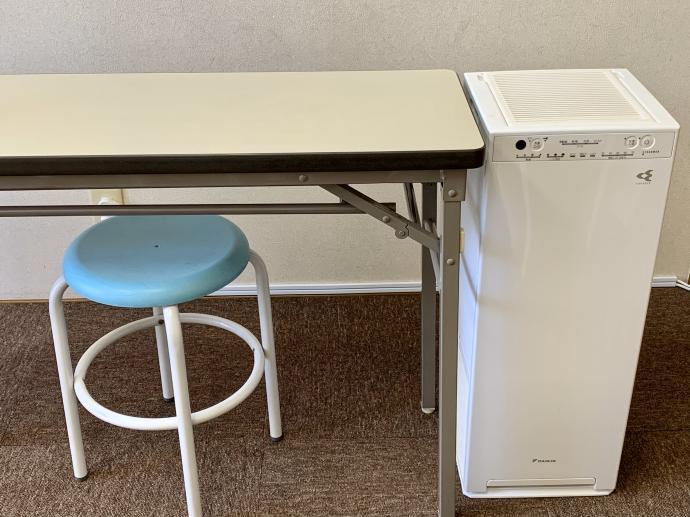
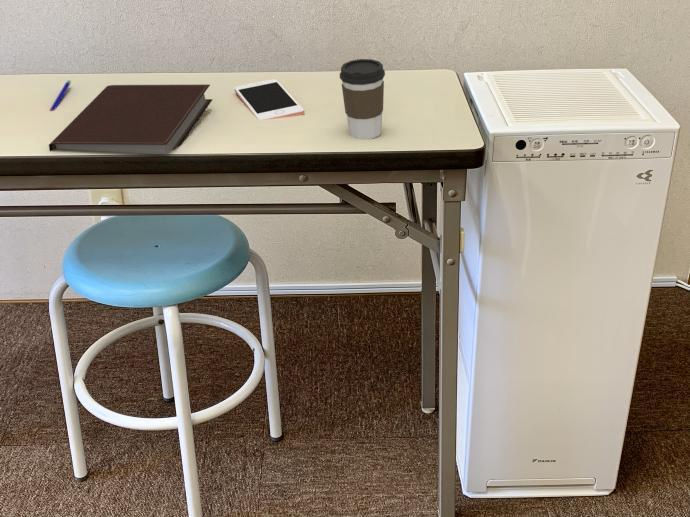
+ cell phone (268, 100)
+ pen (60, 95)
+ coffee cup (363, 100)
+ notebook (135, 120)
